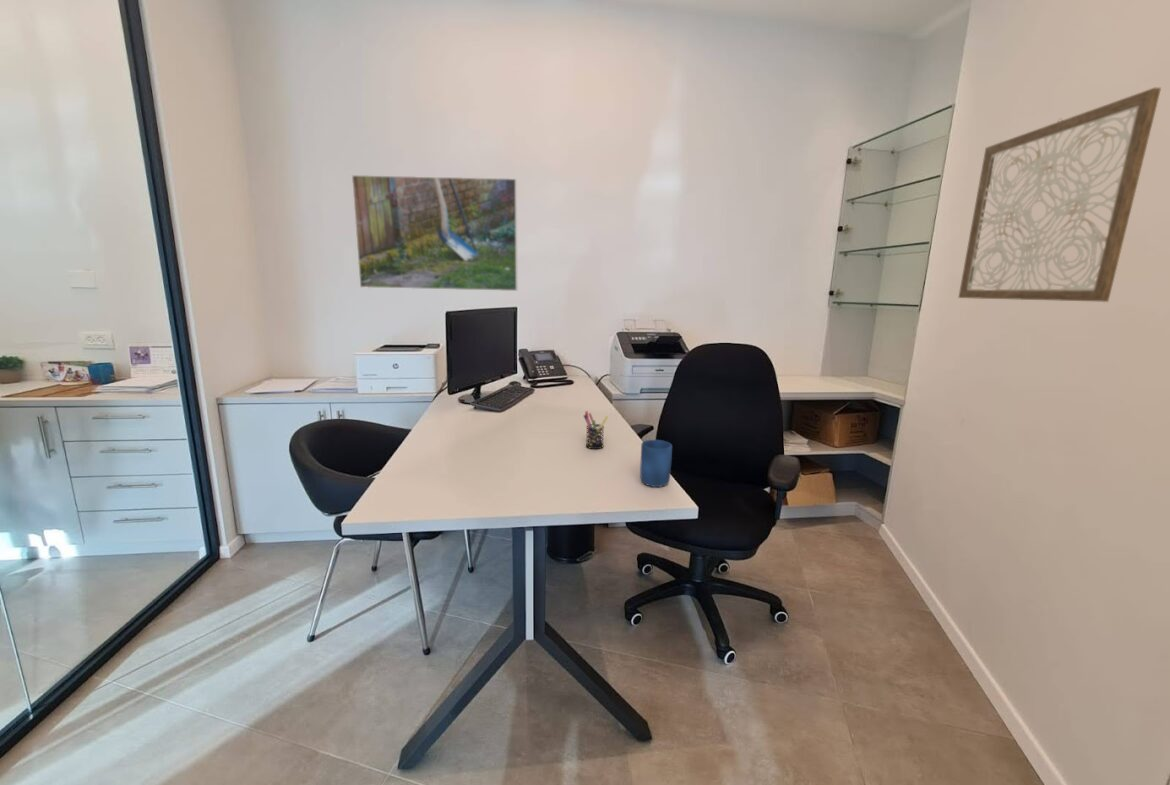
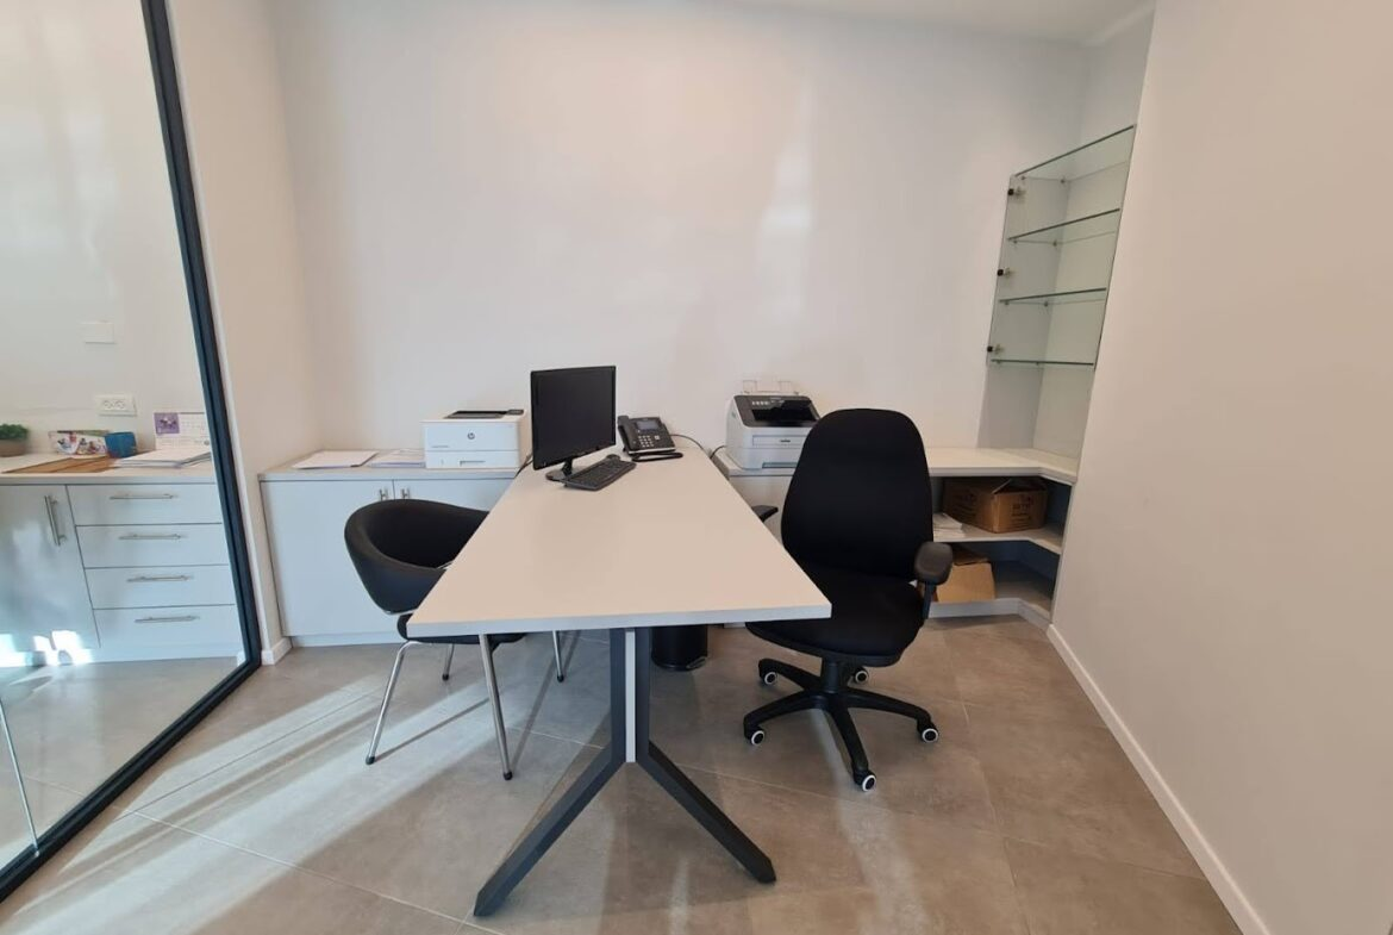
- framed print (437, 234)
- wall art (1045, 214)
- mug (652, 461)
- pen holder (593, 429)
